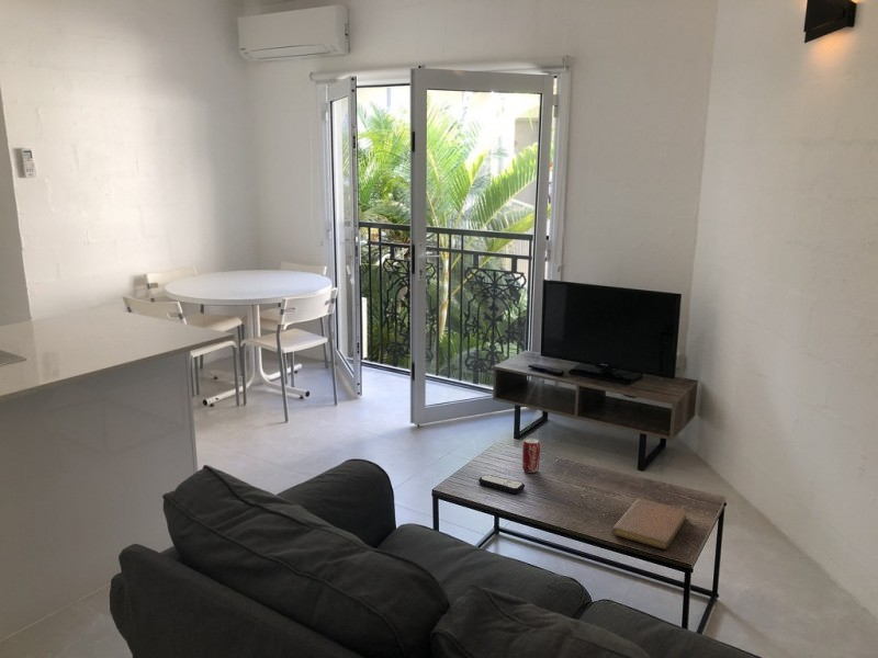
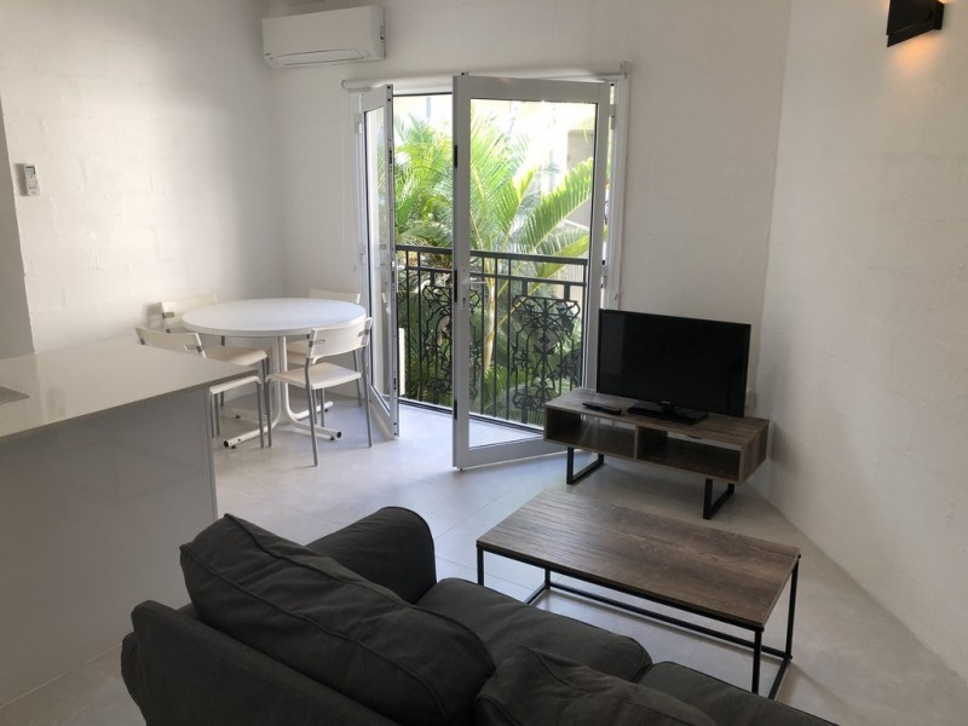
- notebook (650, 522)
- beverage can (531, 455)
- remote control (500, 483)
